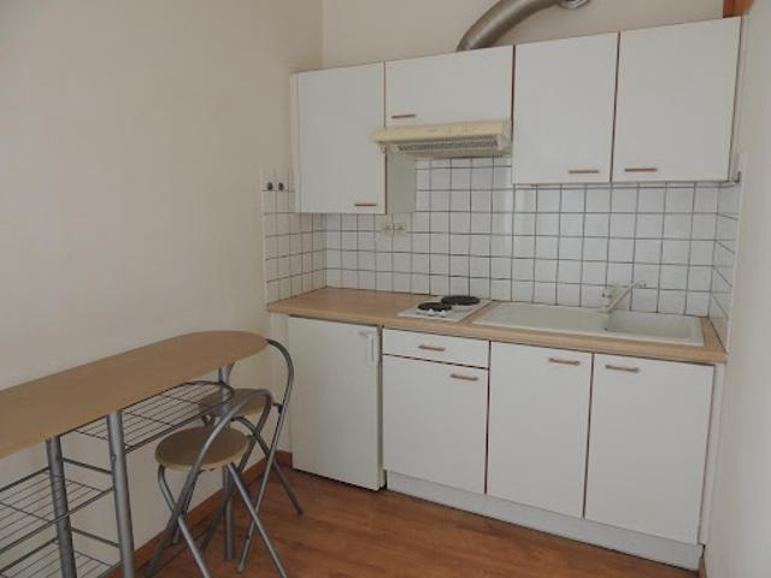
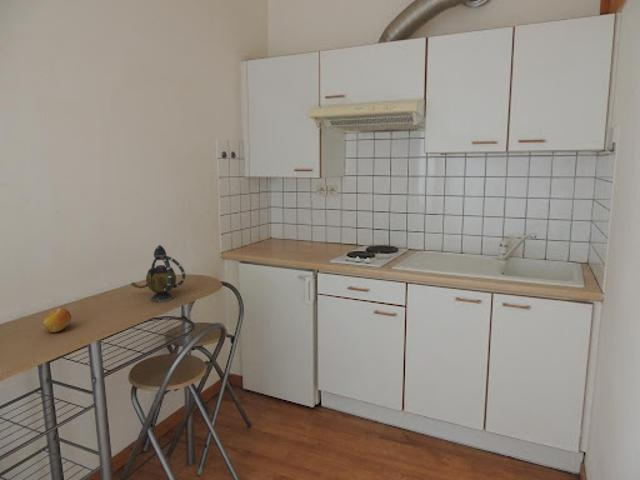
+ teapot (154, 271)
+ fruit (57, 319)
